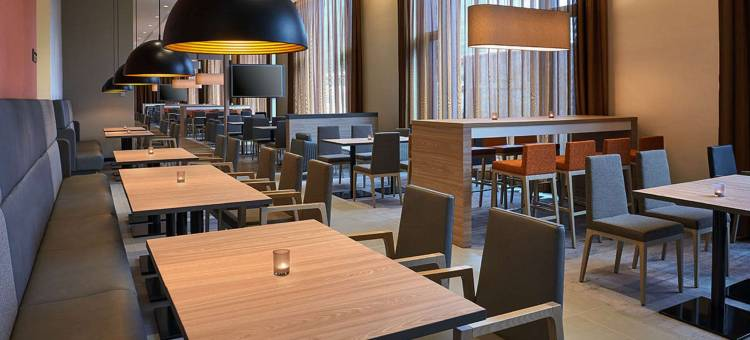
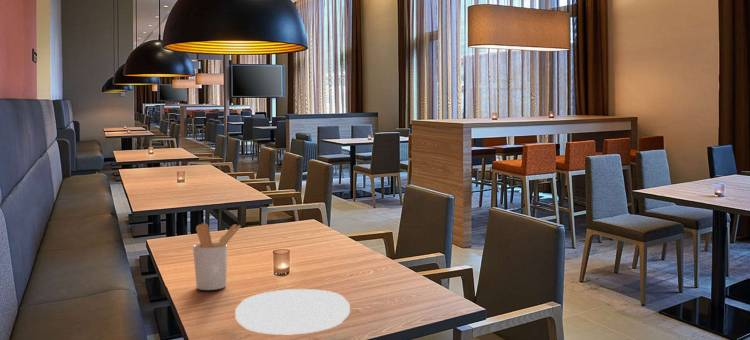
+ plate (293, 309)
+ utensil holder (218, 254)
